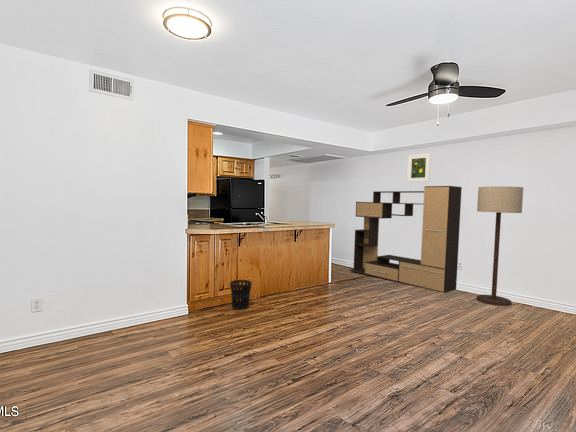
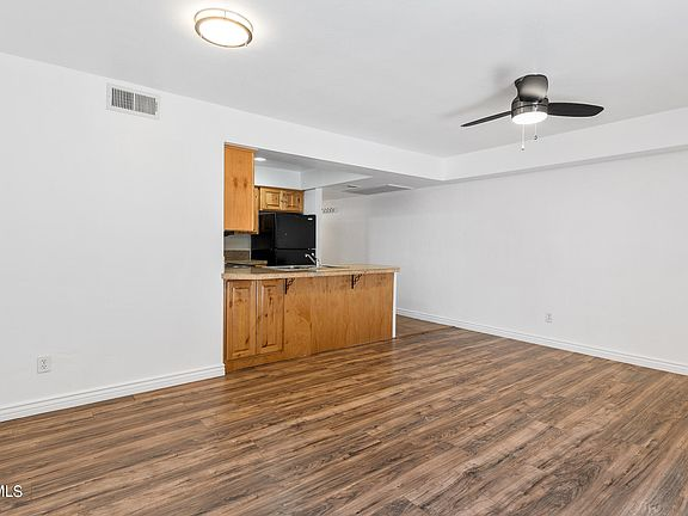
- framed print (418, 168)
- floor lamp (496, 244)
- wastebasket (240, 294)
- media console (391, 217)
